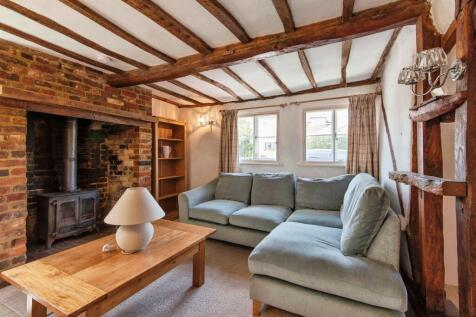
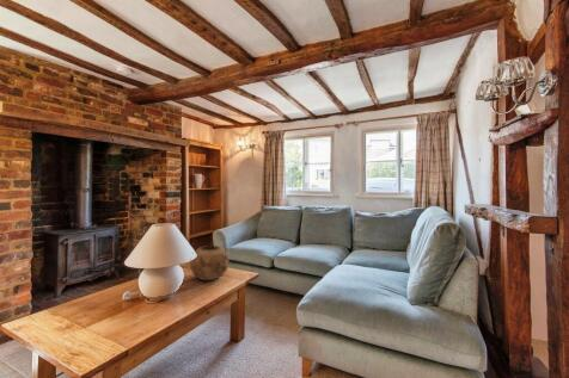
+ decorative bowl (209, 262)
